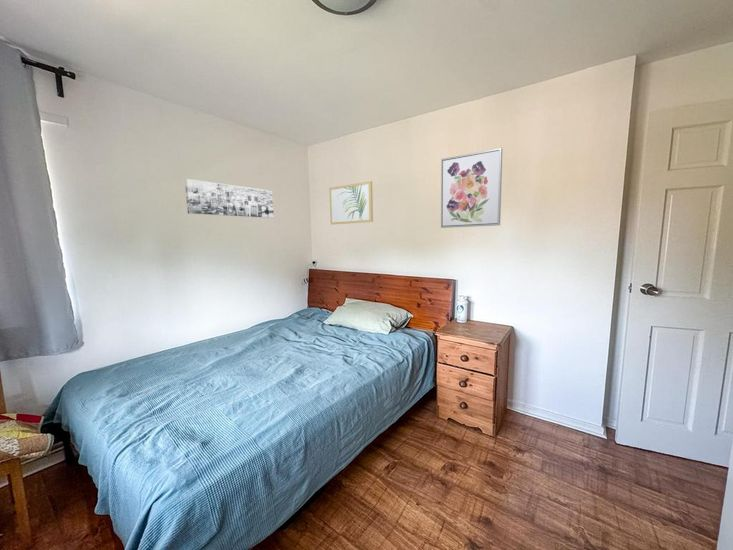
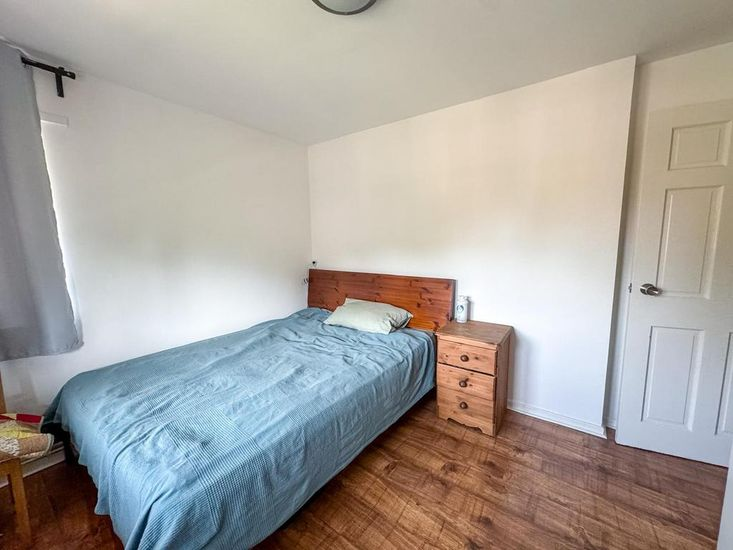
- wall art (469, 190)
- wall art (350, 204)
- wall art (234, 200)
